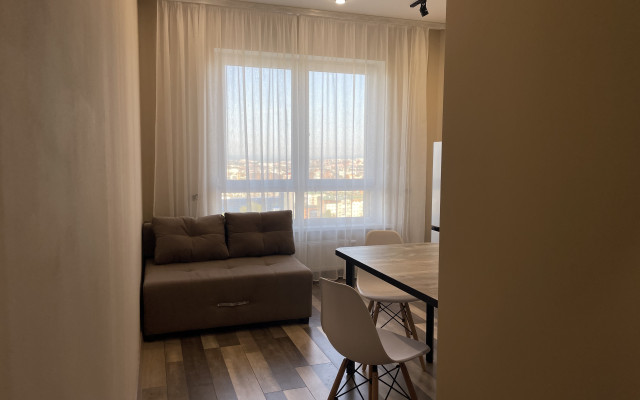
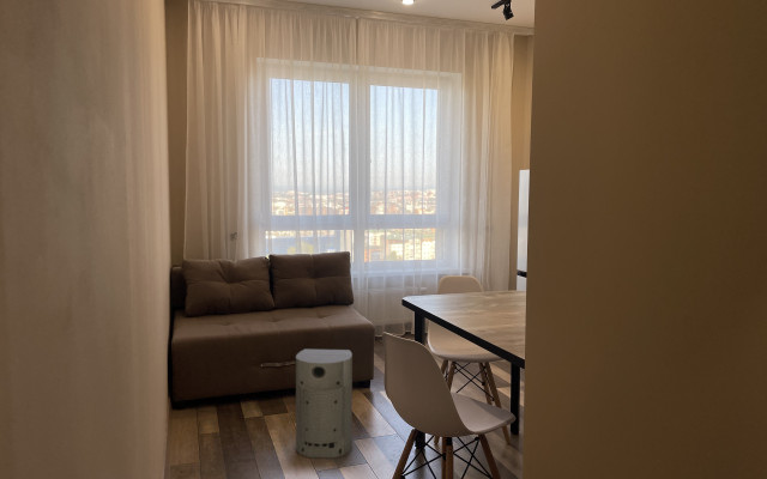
+ fan (324, 401)
